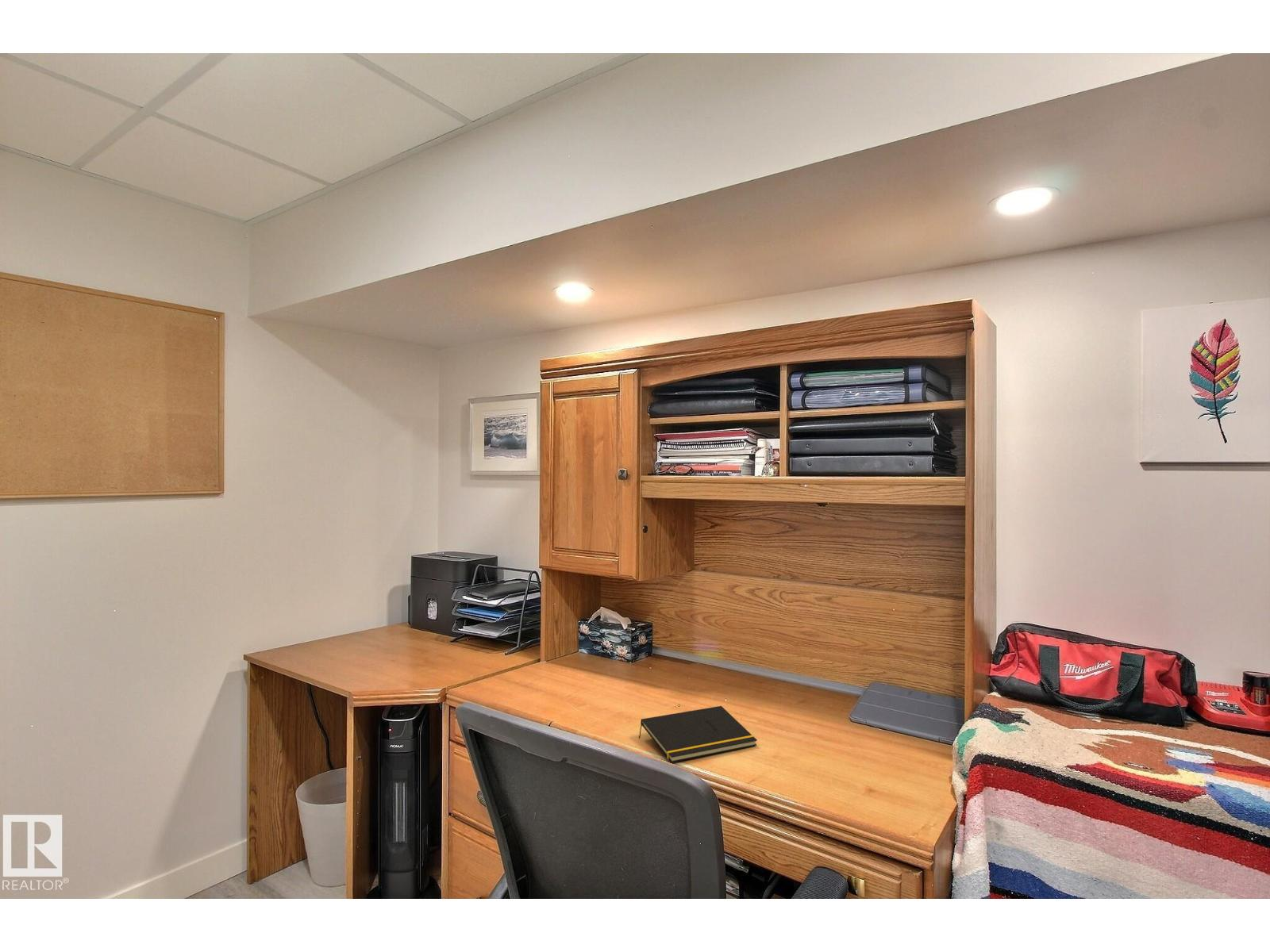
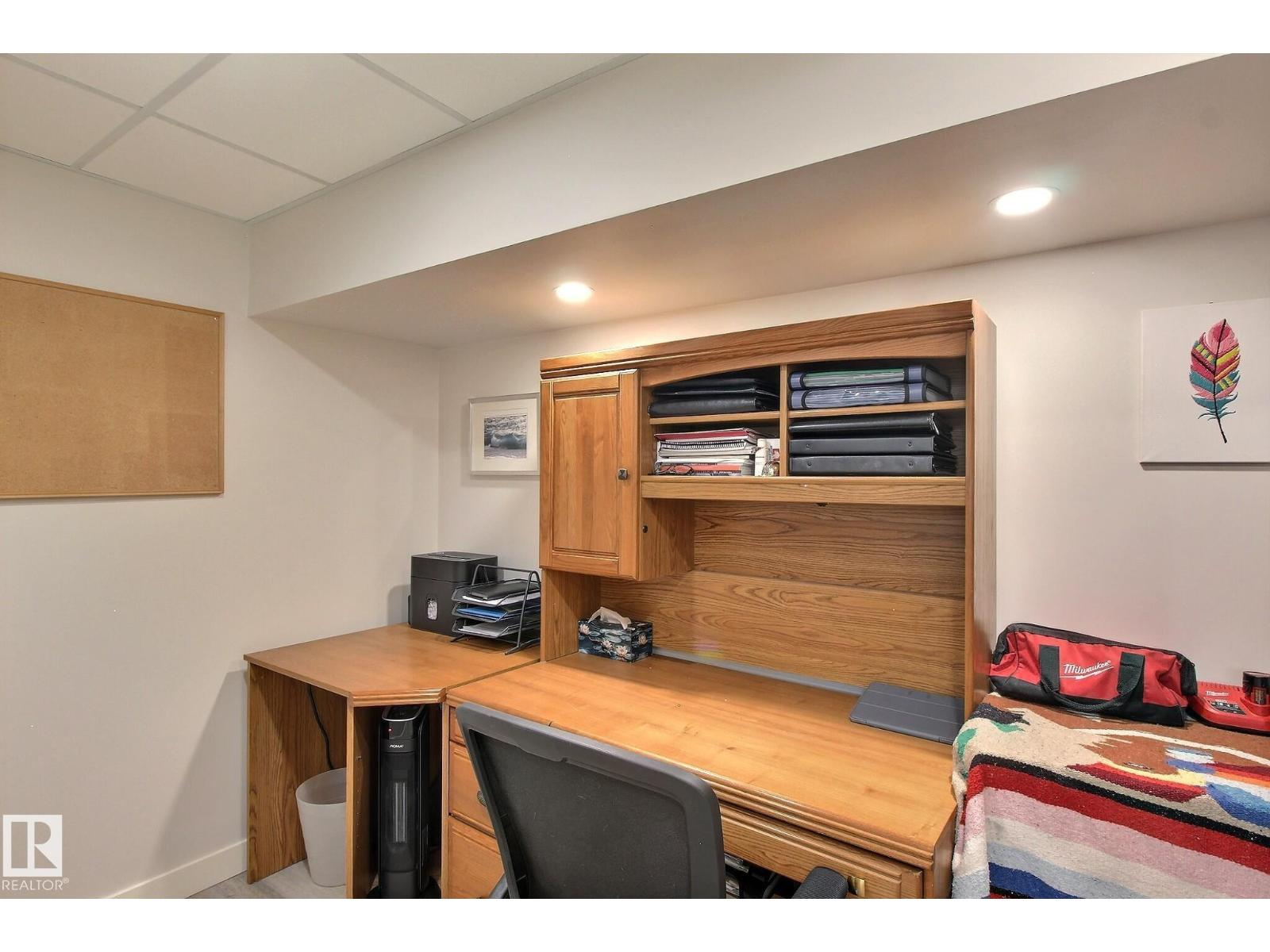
- notepad (698, 731)
